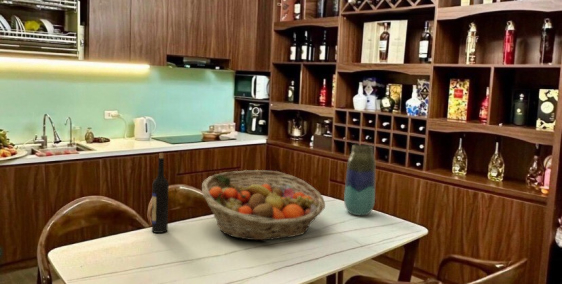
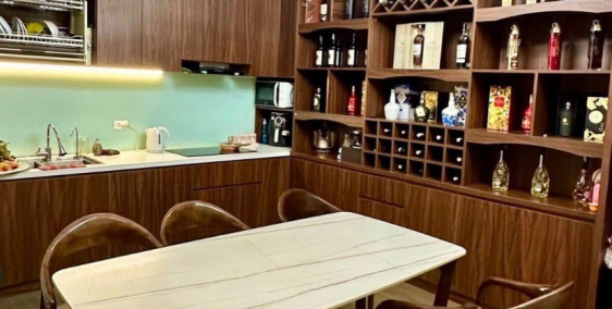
- fruit basket (263, 203)
- vase (360, 179)
- wine bottle (160, 192)
